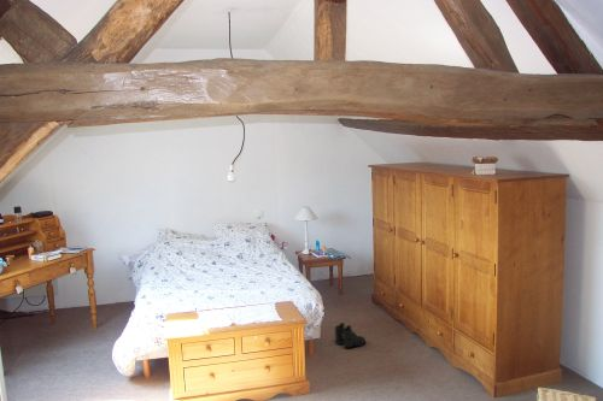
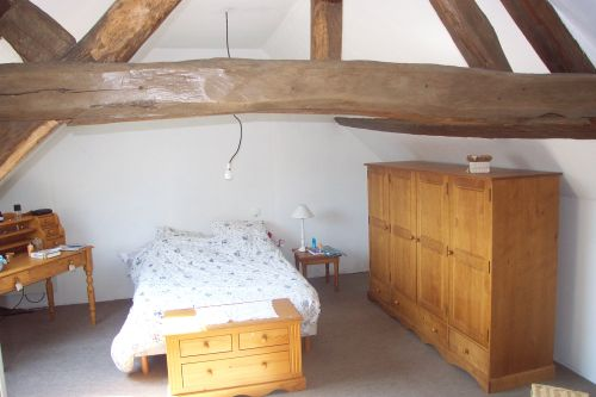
- boots (350, 332)
